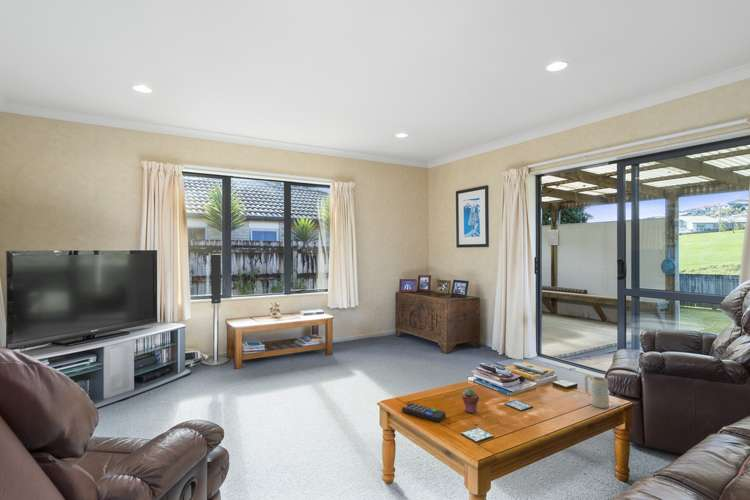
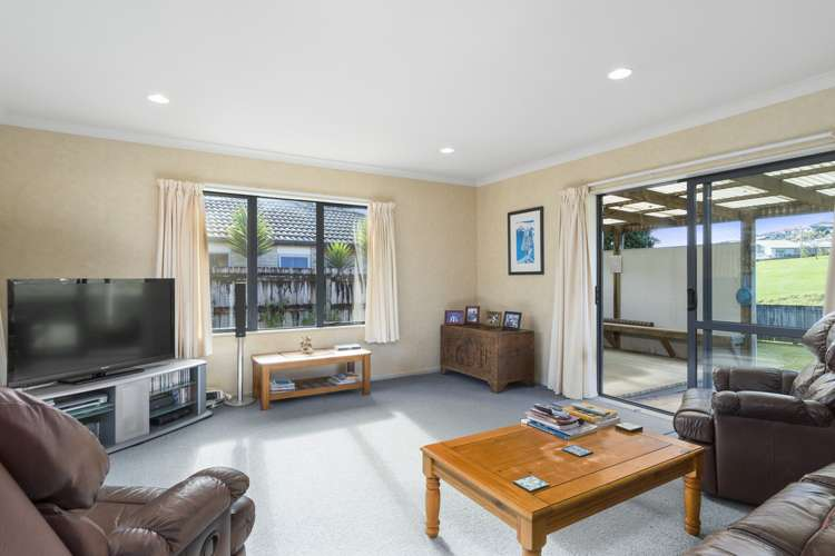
- mug (596, 390)
- potted succulent (470, 399)
- remote control (423, 411)
